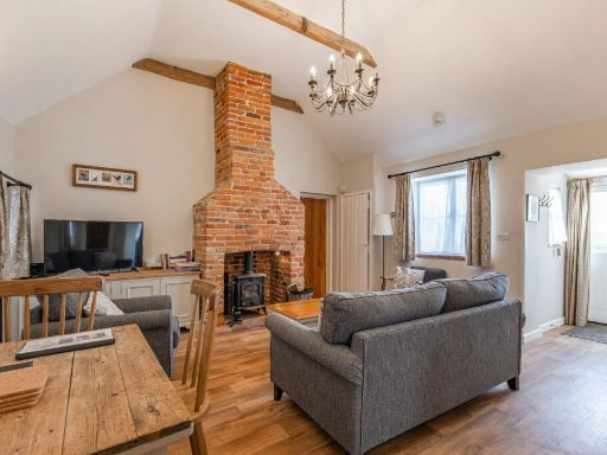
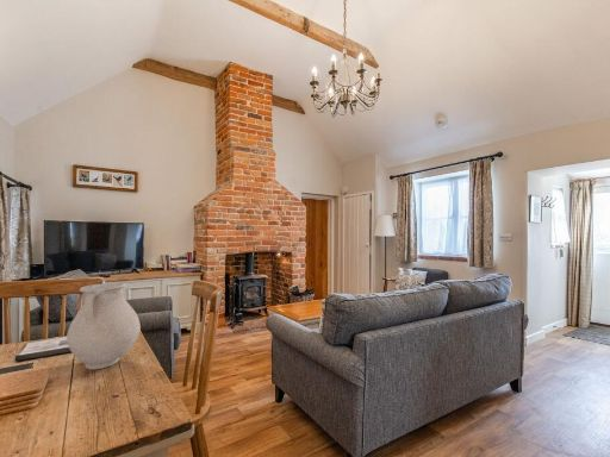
+ vase (105, 323)
